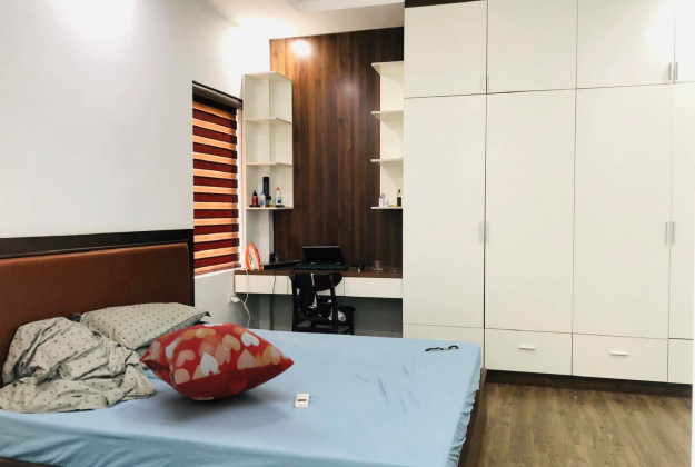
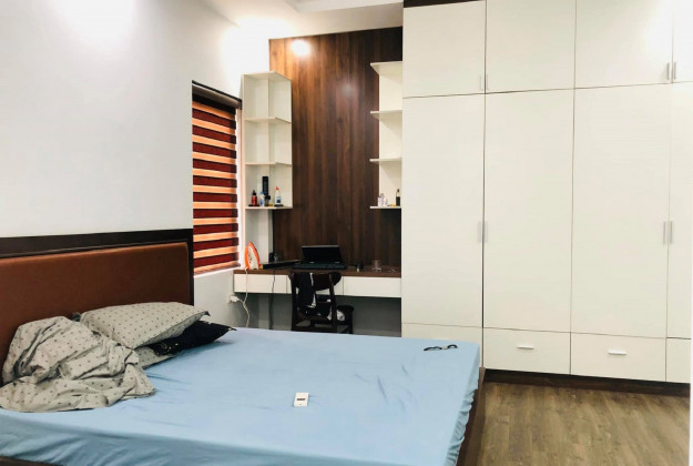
- decorative pillow (215, 360)
